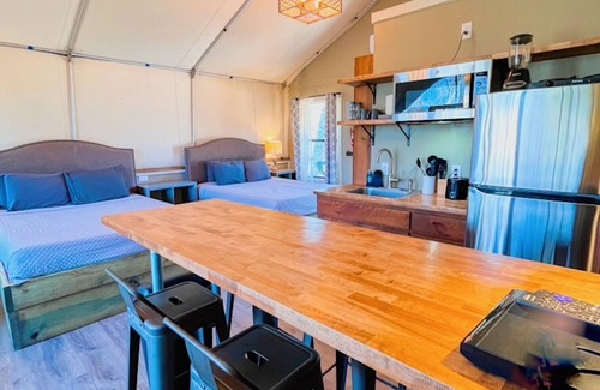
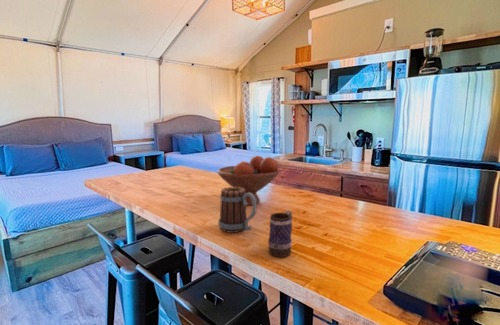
+ fruit bowl (248, 179)
+ mug (238, 210)
+ mug (282, 232)
